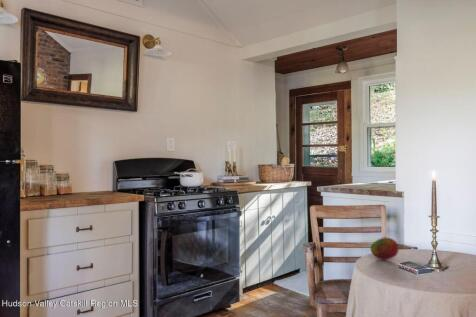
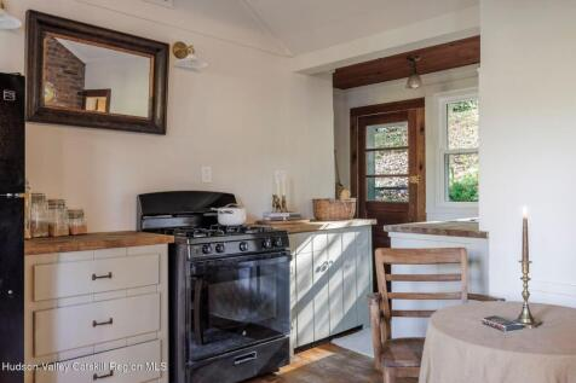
- fruit (384, 248)
